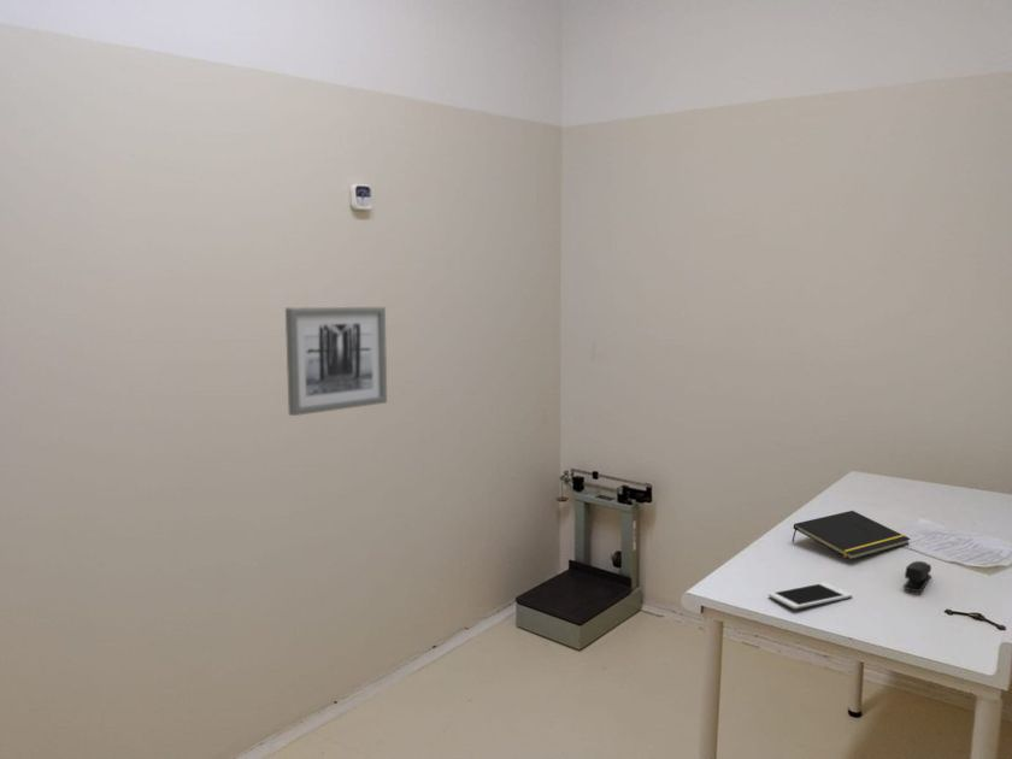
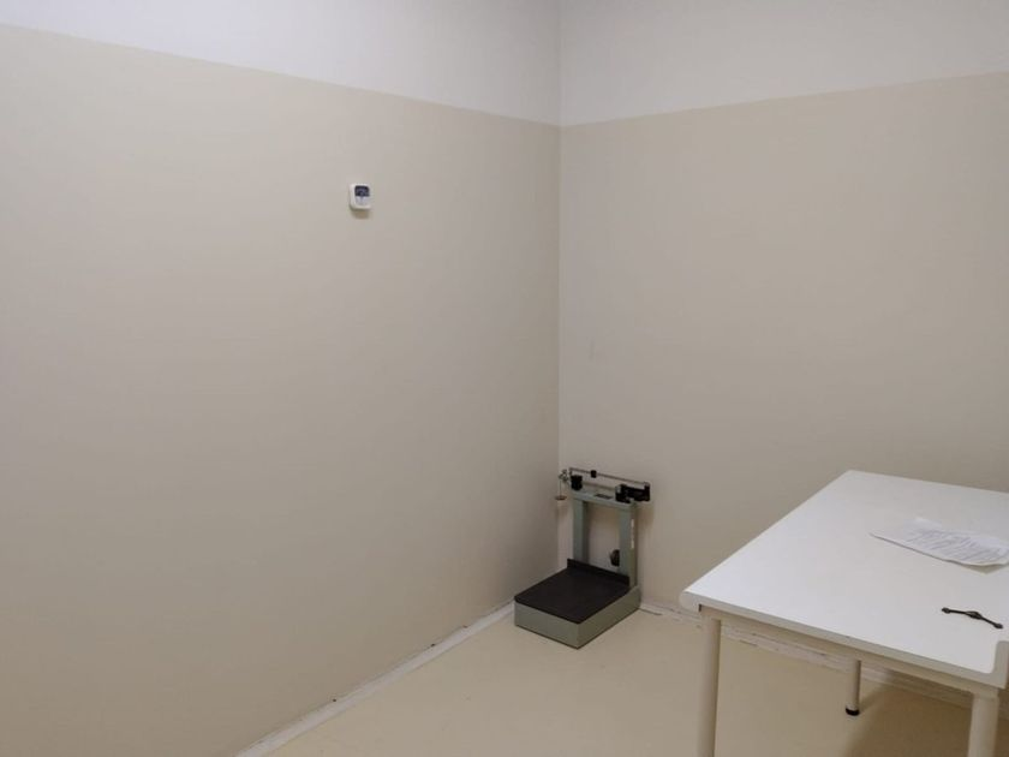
- wall art (339, 358)
- notepad (851, 533)
- cell phone (810, 595)
- stapler (918, 571)
